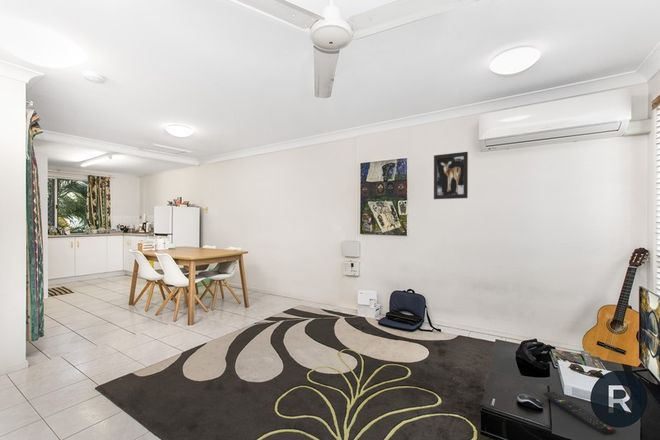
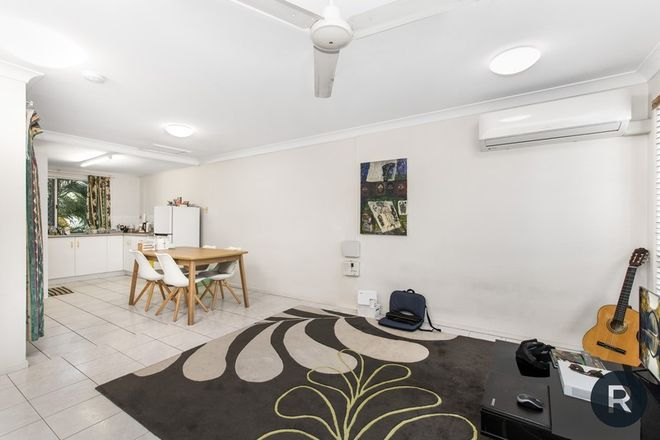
- remote control (576, 411)
- wall art (450, 176)
